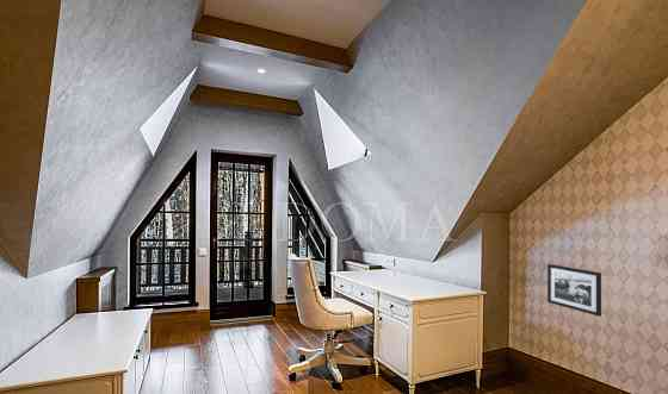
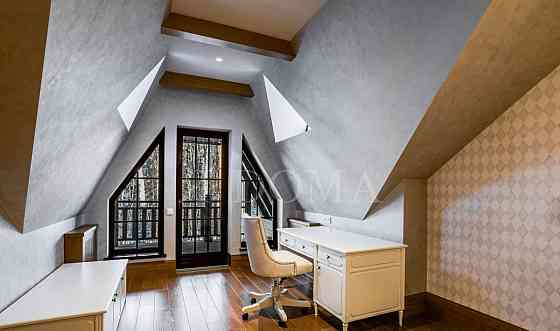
- picture frame (573, 288)
